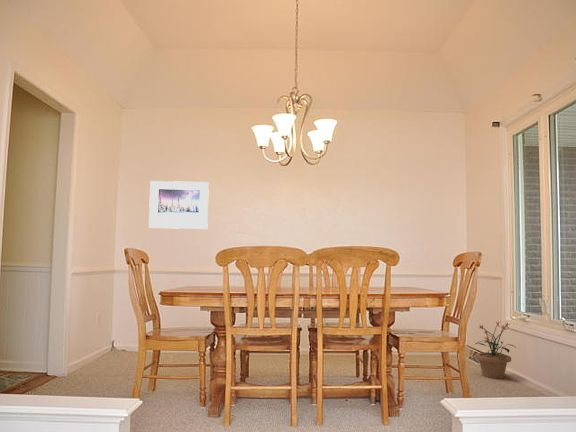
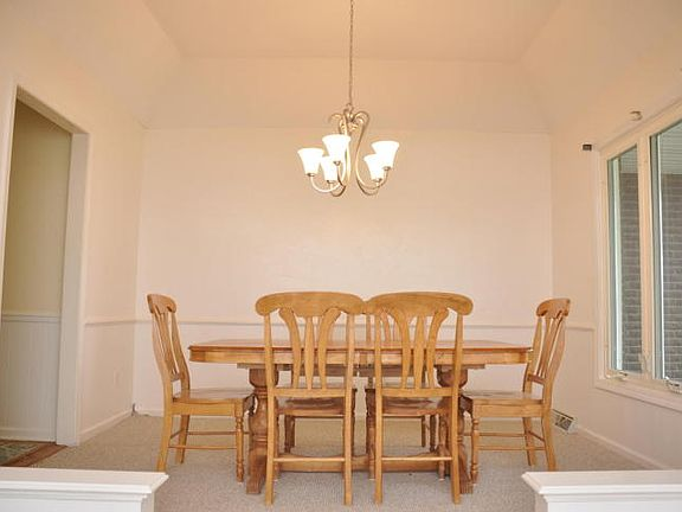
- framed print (178, 205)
- potted plant (495, 348)
